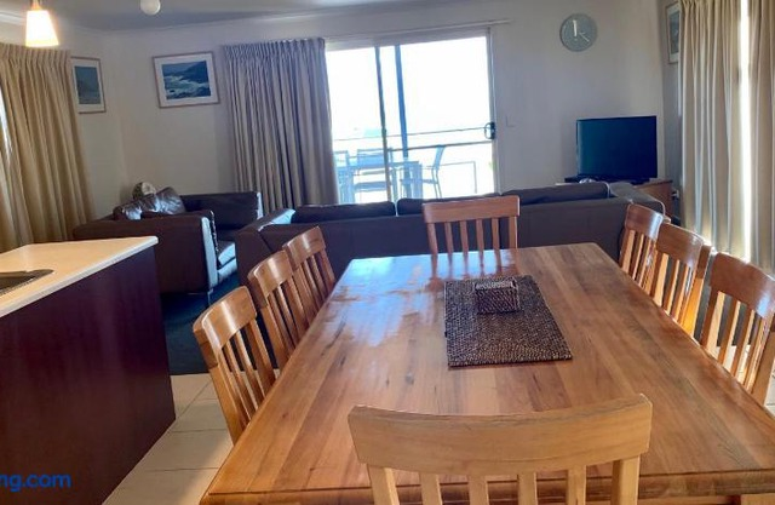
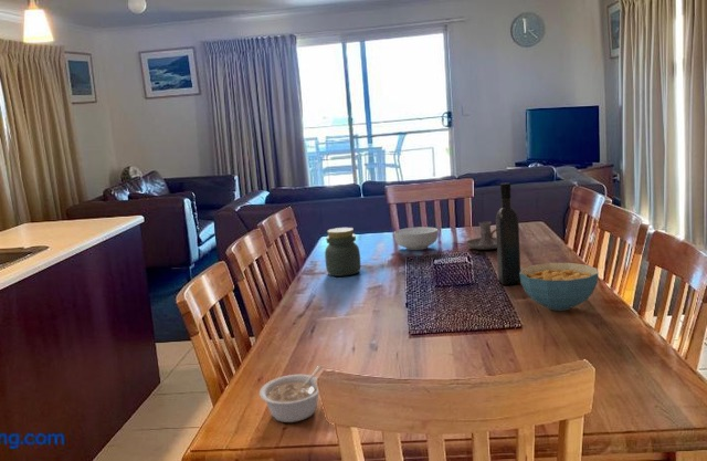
+ jar (341, 251)
+ cereal bowl (558, 289)
+ cereal bowl (415, 239)
+ legume (293, 396)
+ wine bottle (507, 233)
+ candle holder (489, 234)
